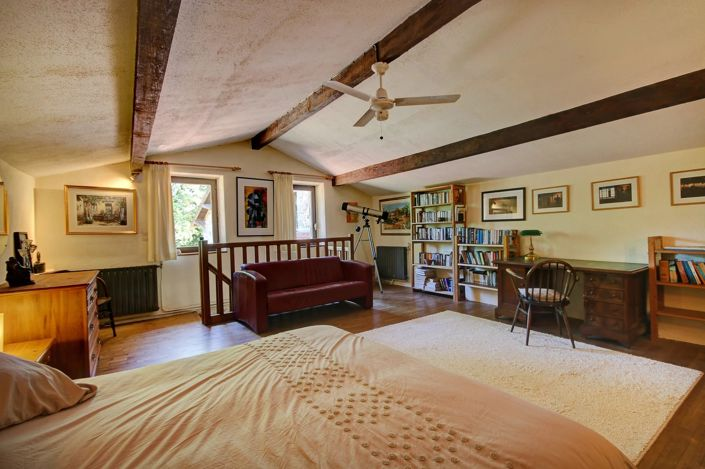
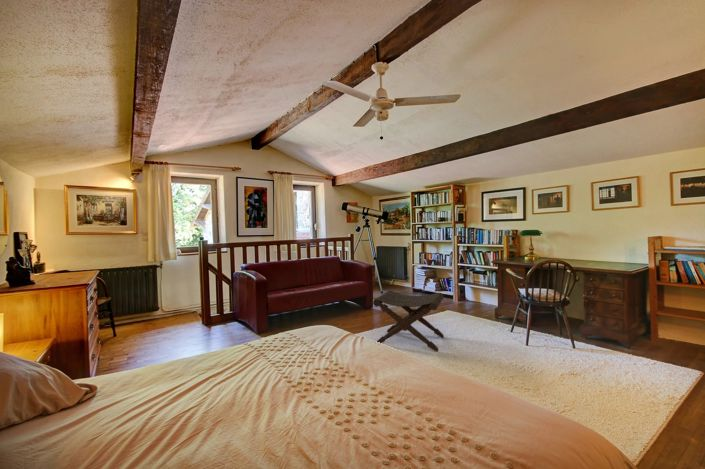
+ footstool (409, 318)
